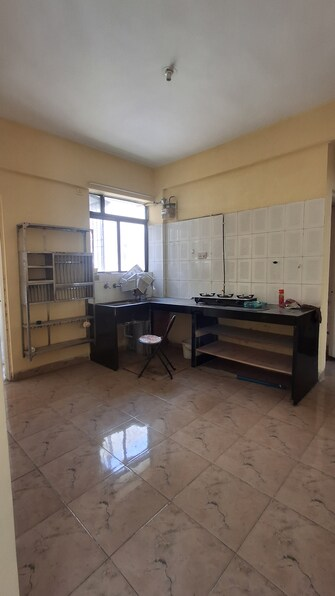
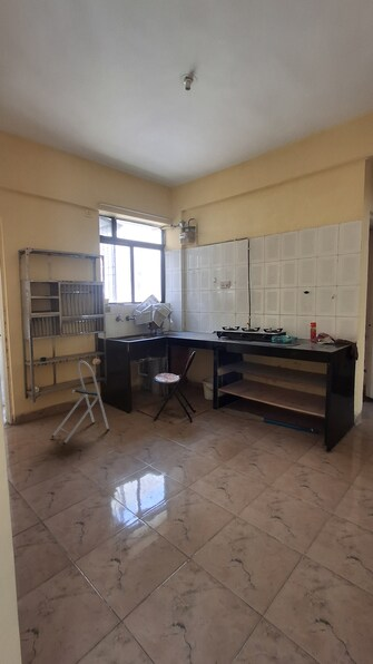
+ step stool (79, 399)
